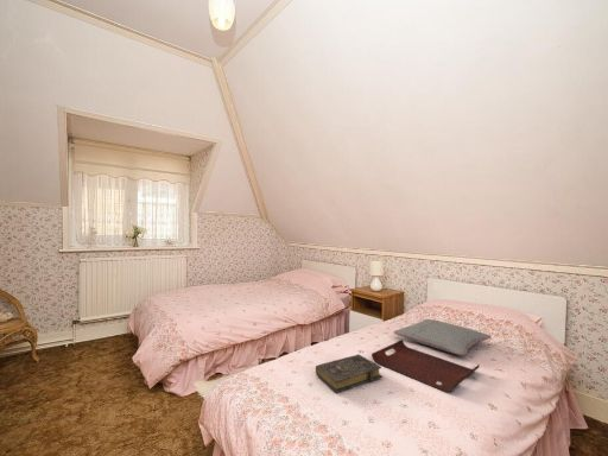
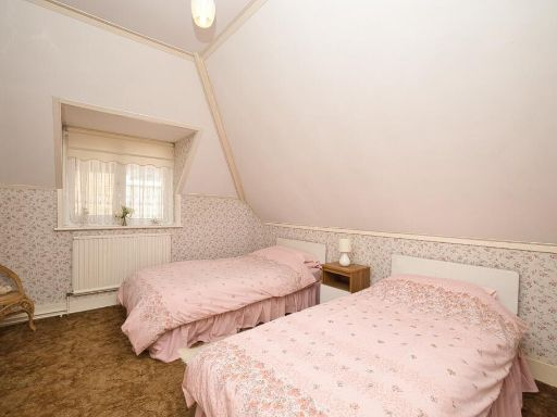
- serving tray (423, 362)
- book (348, 370)
- pillow (441, 334)
